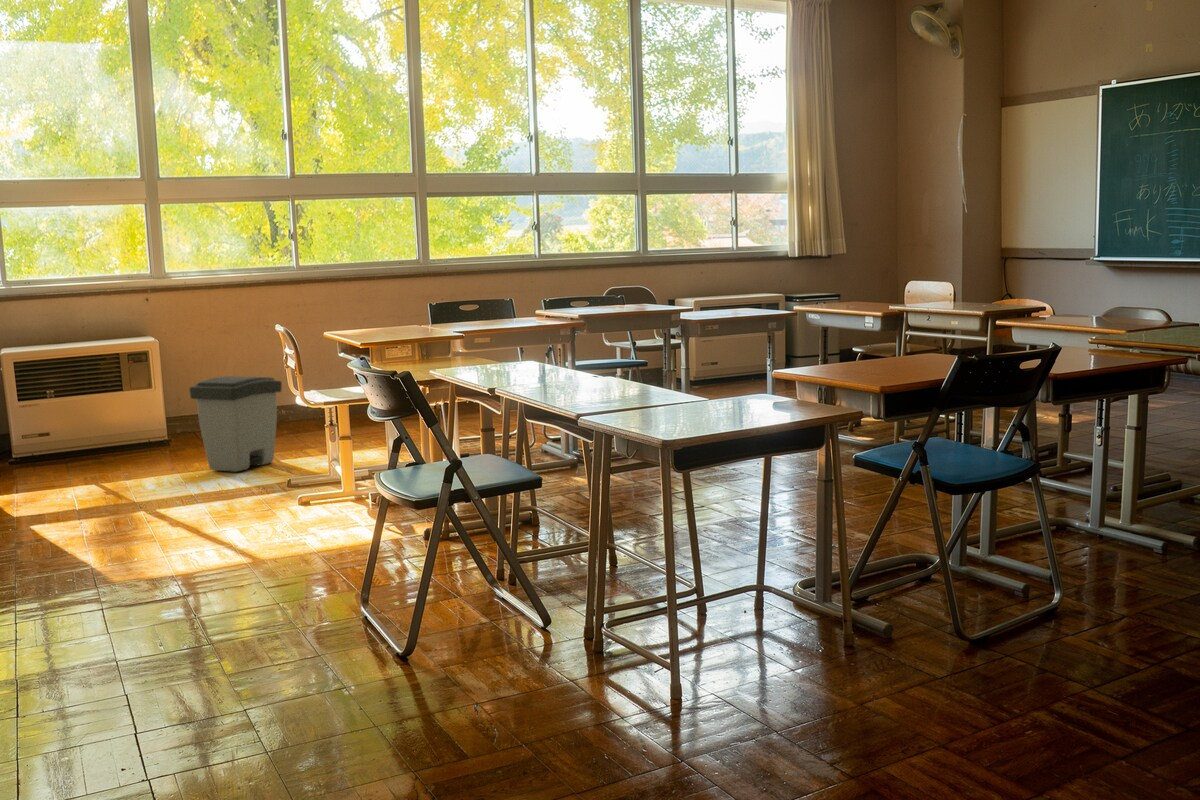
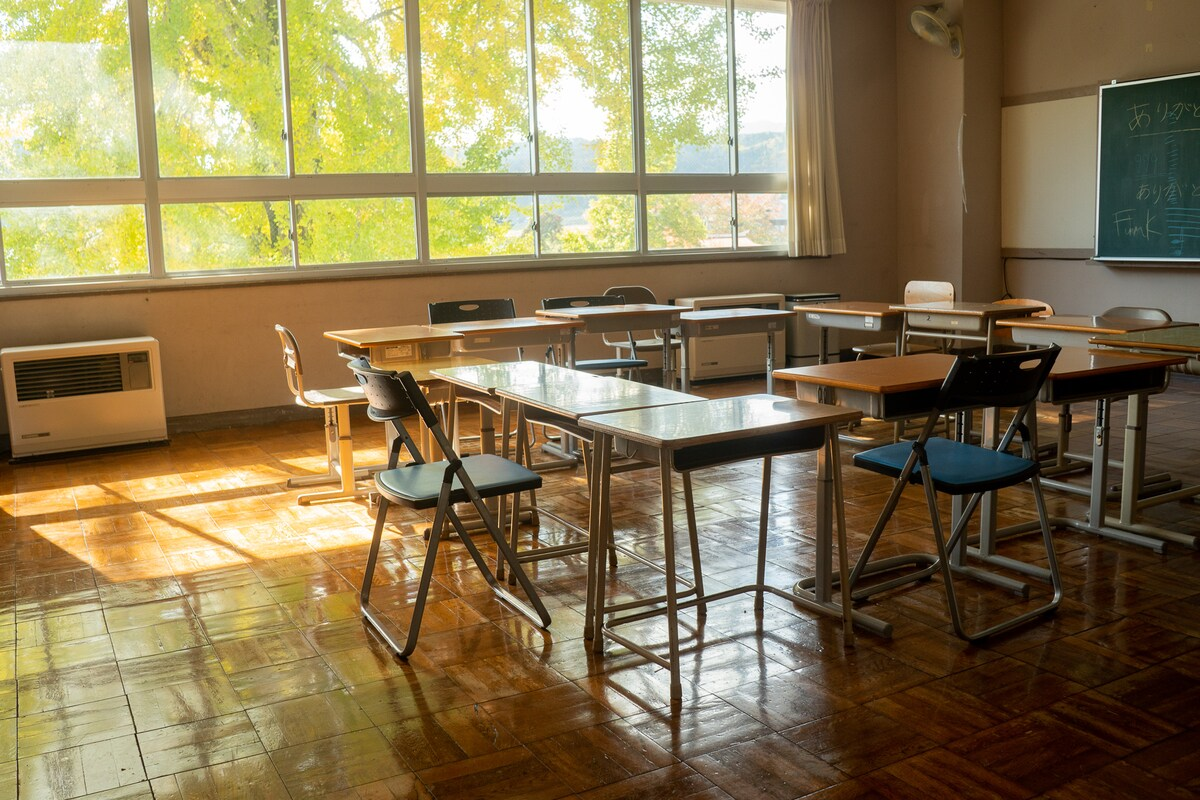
- trash can (237, 422)
